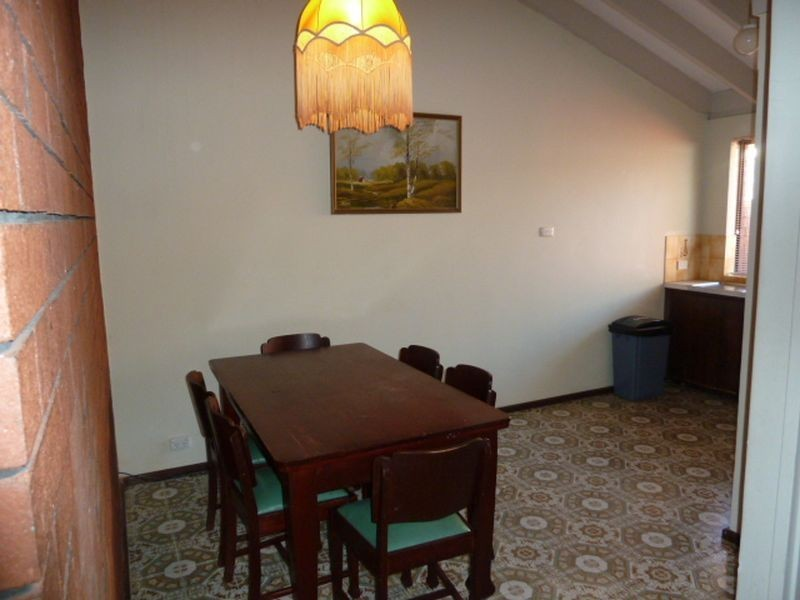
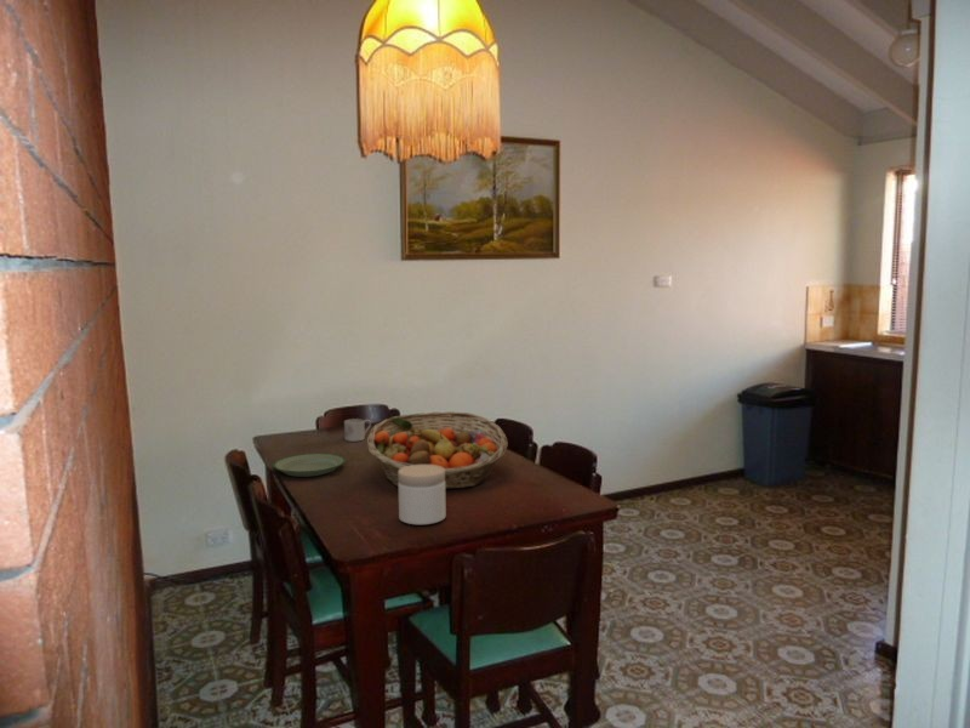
+ fruit basket (438, 449)
+ mug (358, 430)
+ plate (309, 465)
+ jar (422, 494)
